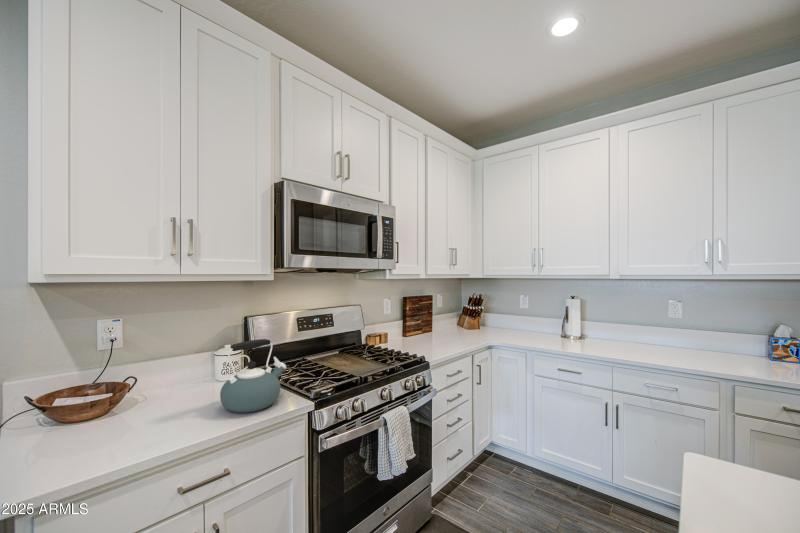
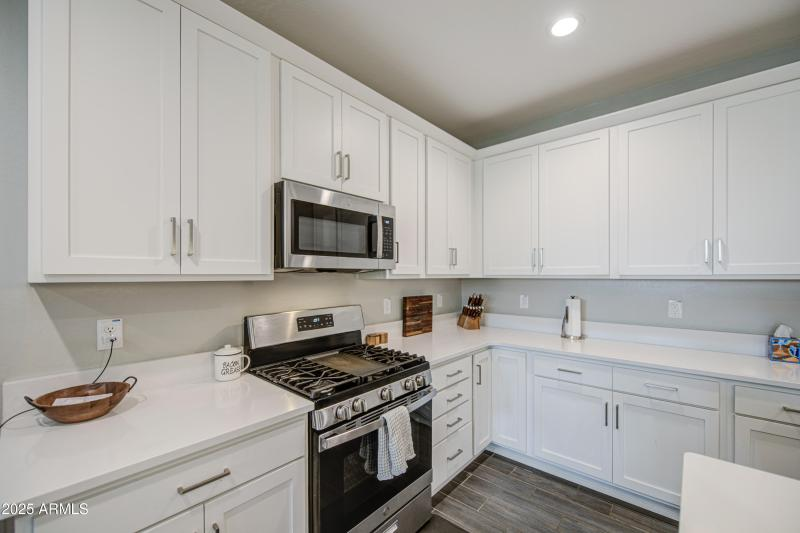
- kettle (256, 371)
